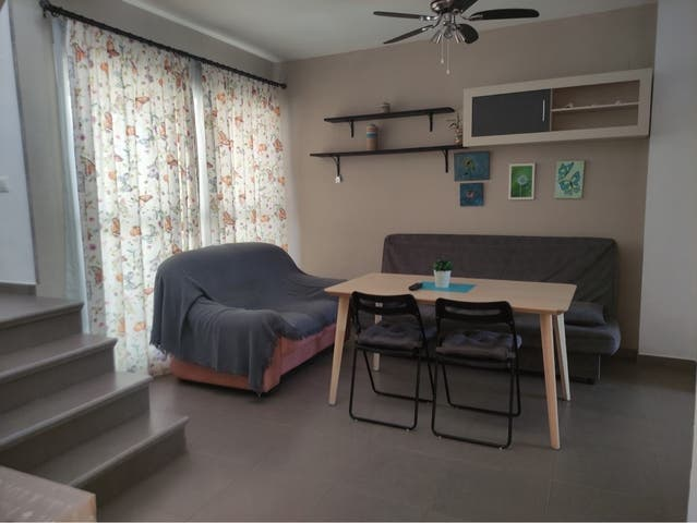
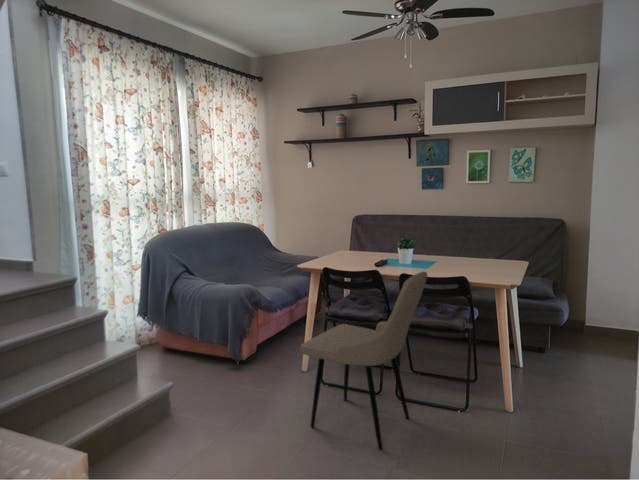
+ dining chair (367, 347)
